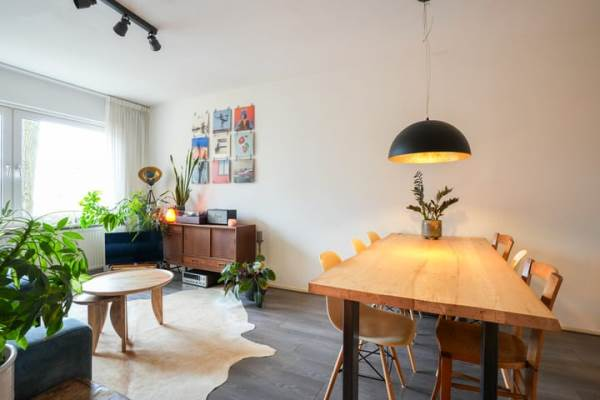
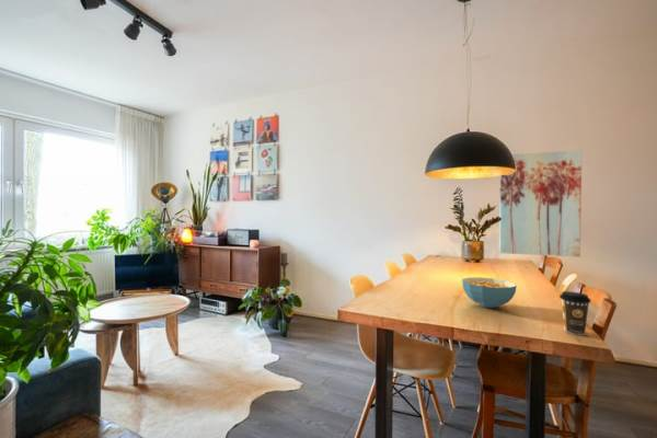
+ coffee cup (574, 312)
+ cereal bowl (487, 293)
+ wall art (538, 204)
